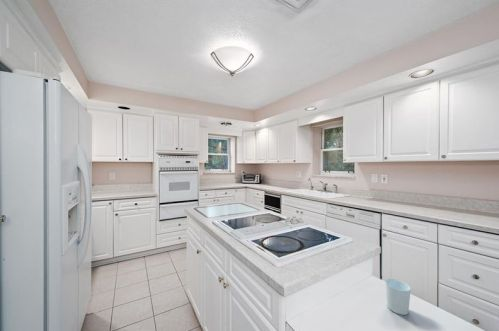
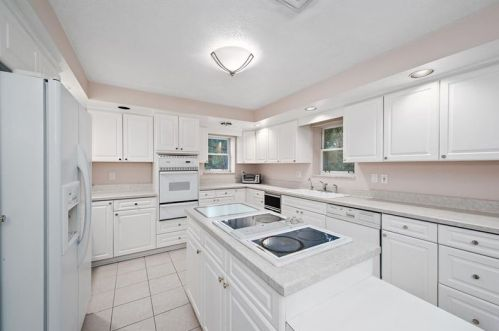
- cup (397, 296)
